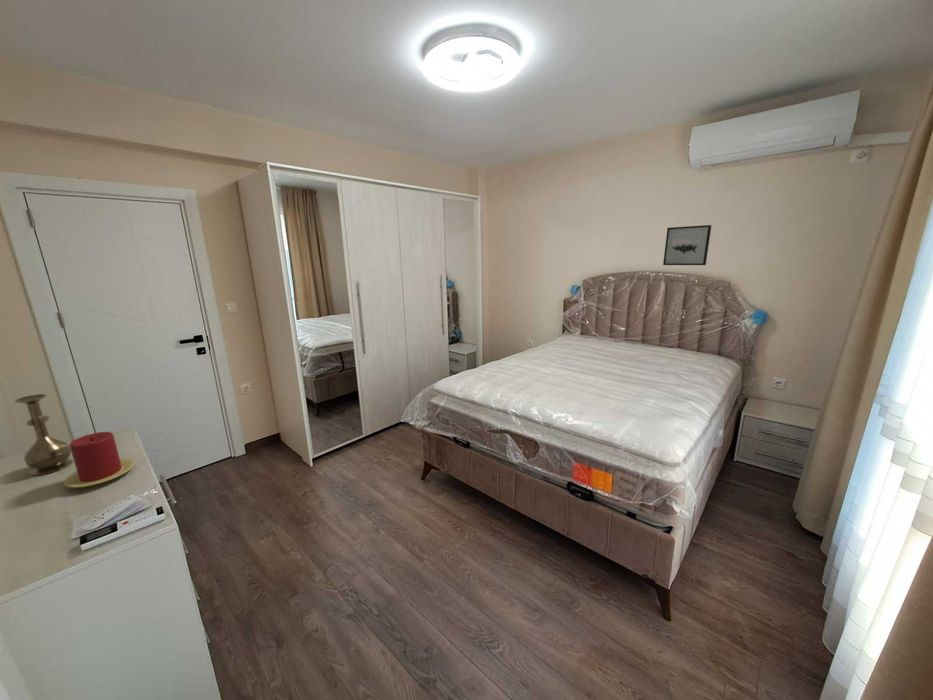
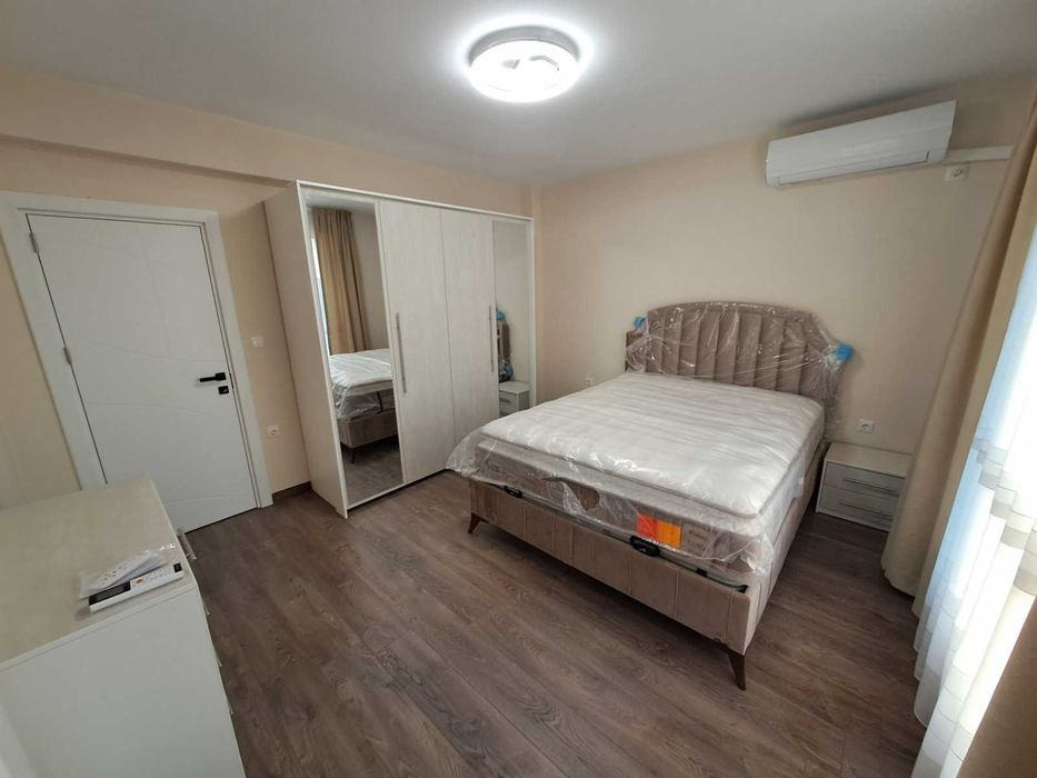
- candle (96, 457)
- wall art (686, 246)
- vase (41, 433)
